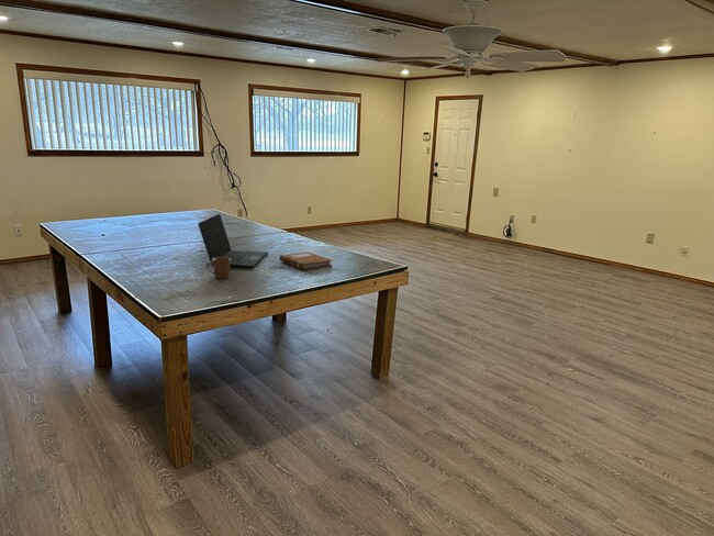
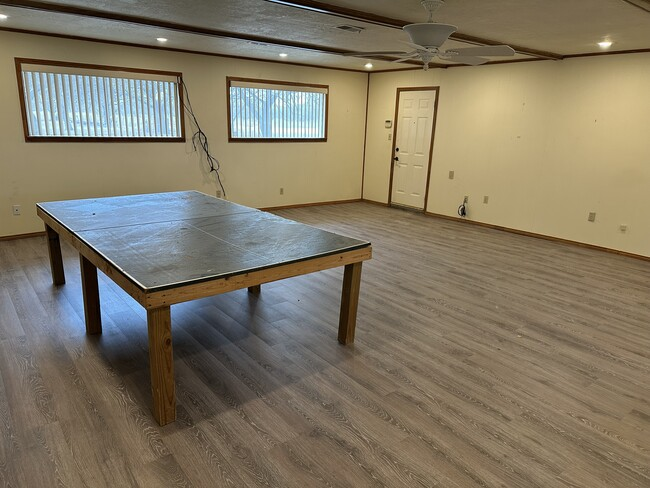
- mug (219, 267)
- notebook (304, 260)
- laptop (228, 243)
